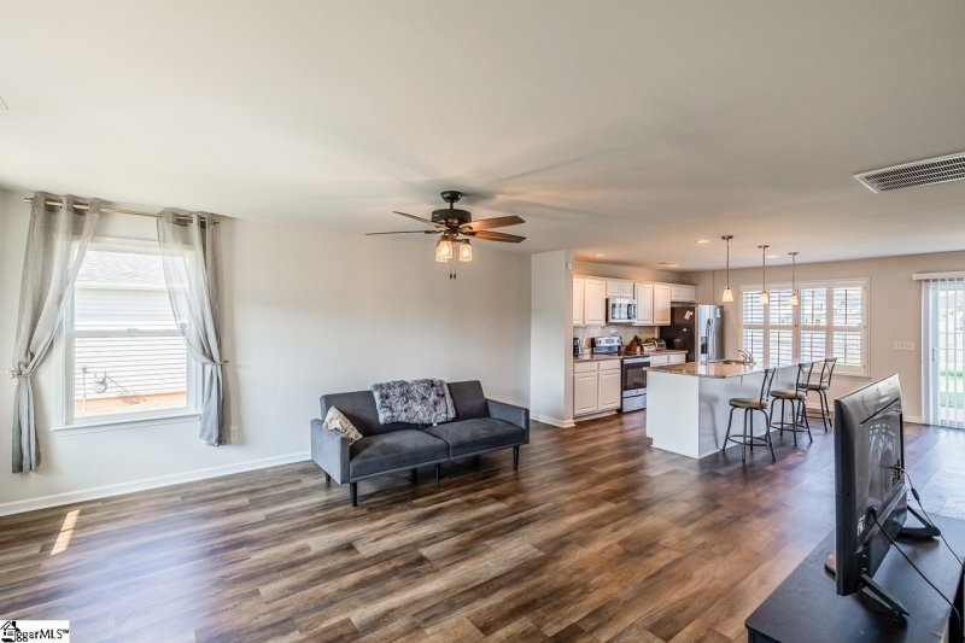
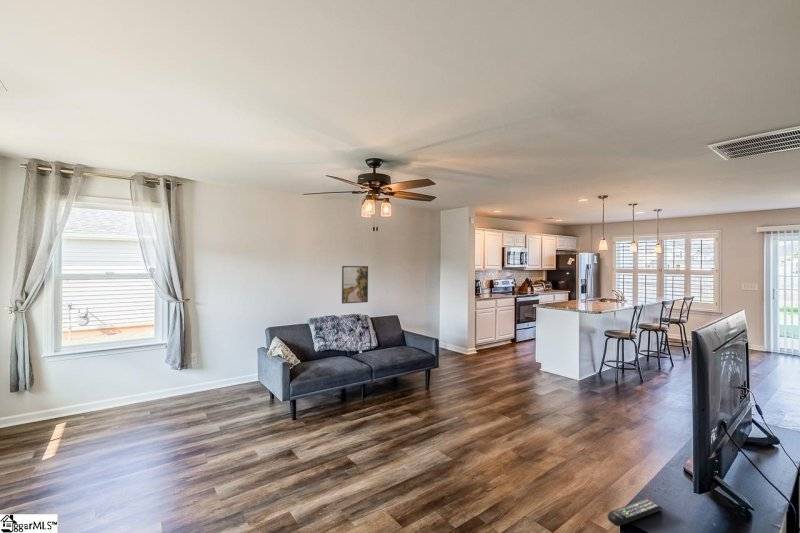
+ remote control (635, 512)
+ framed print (355, 284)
